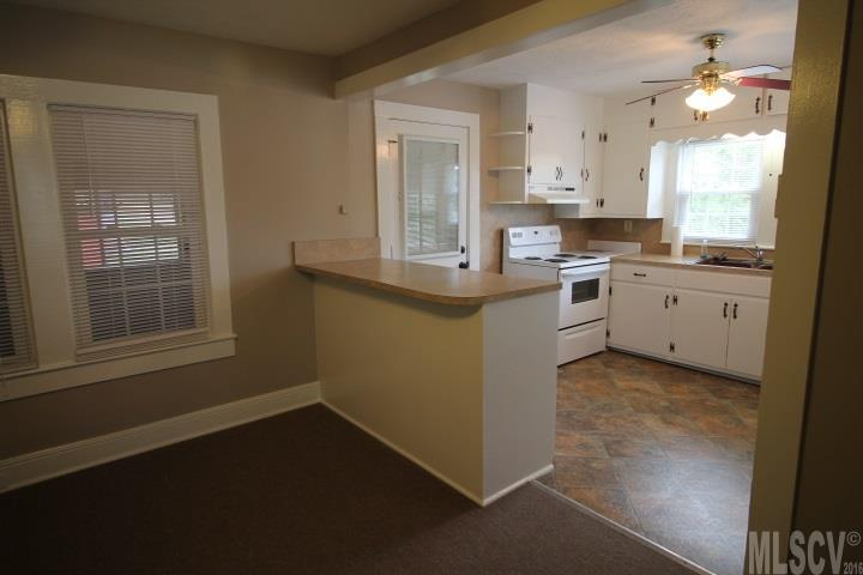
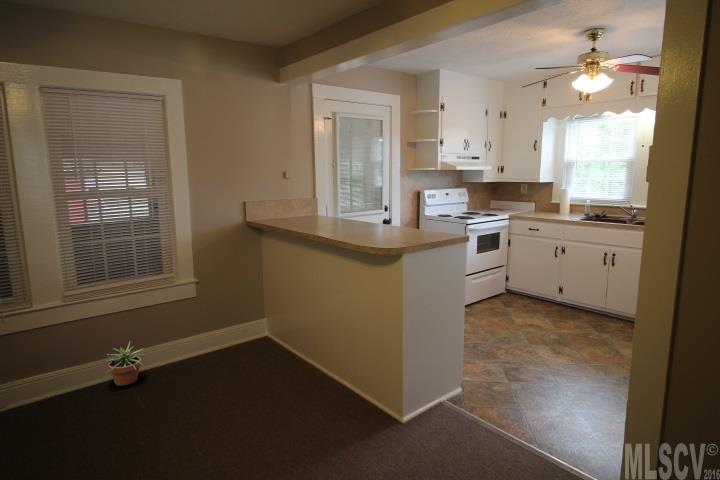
+ potted plant (126, 363)
